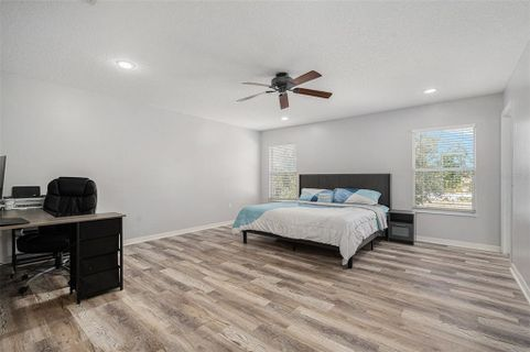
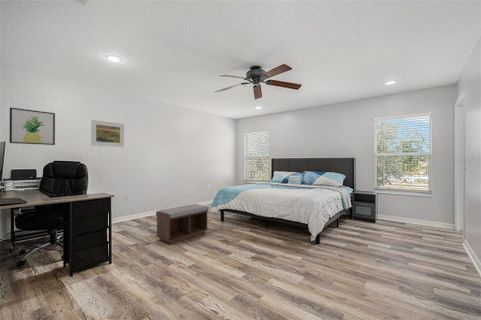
+ wall art (33, 127)
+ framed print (108, 134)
+ bench (183, 221)
